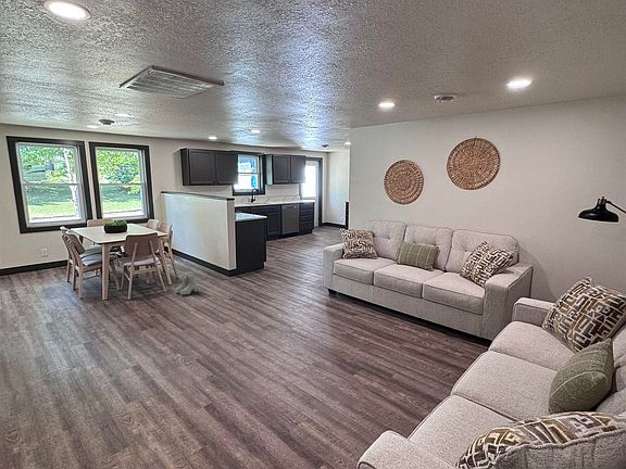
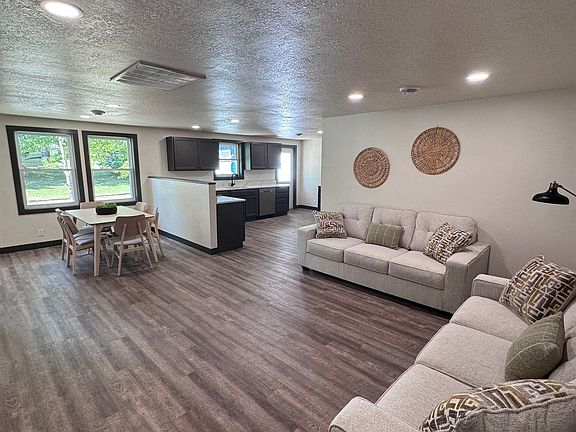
- boots (186, 284)
